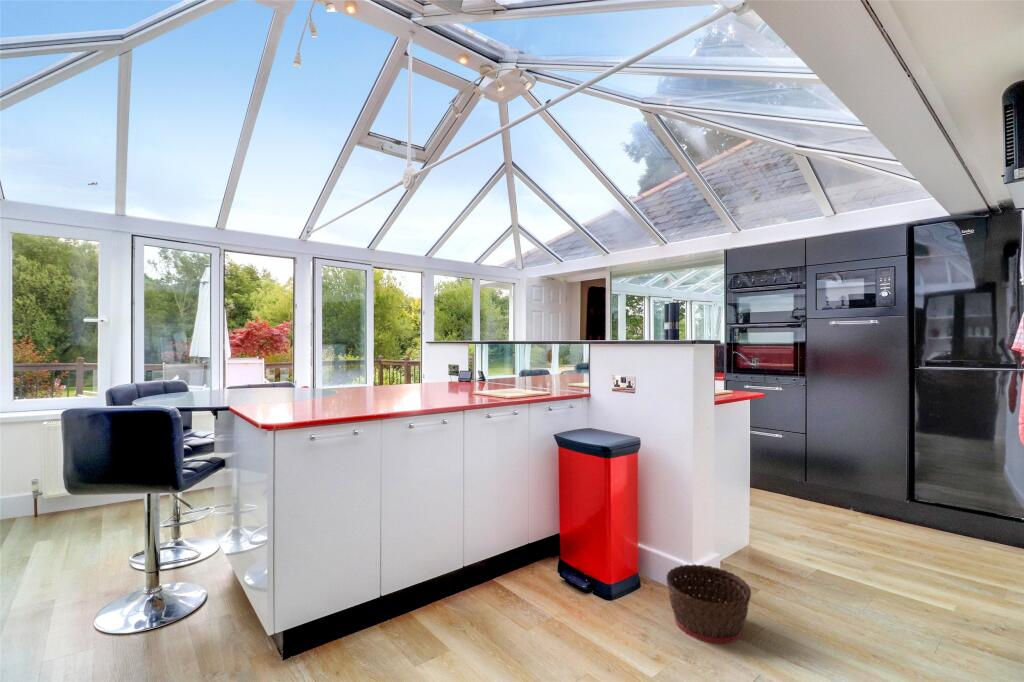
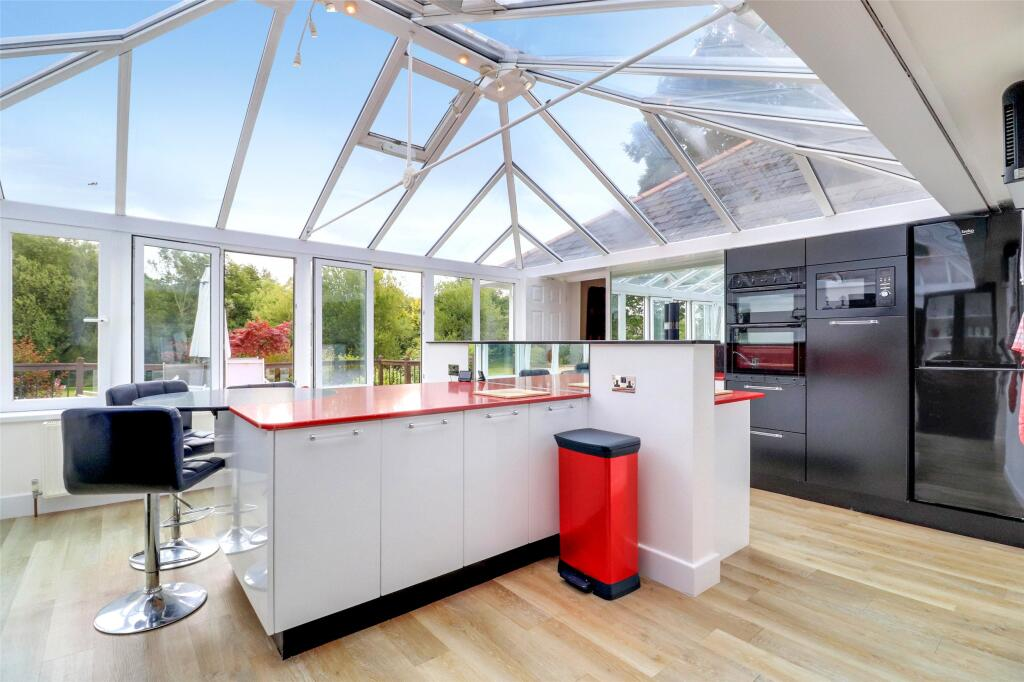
- basket (707, 603)
